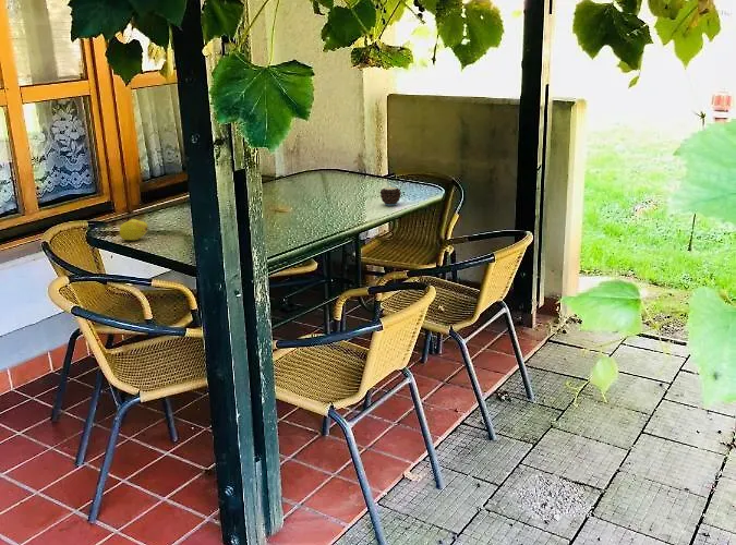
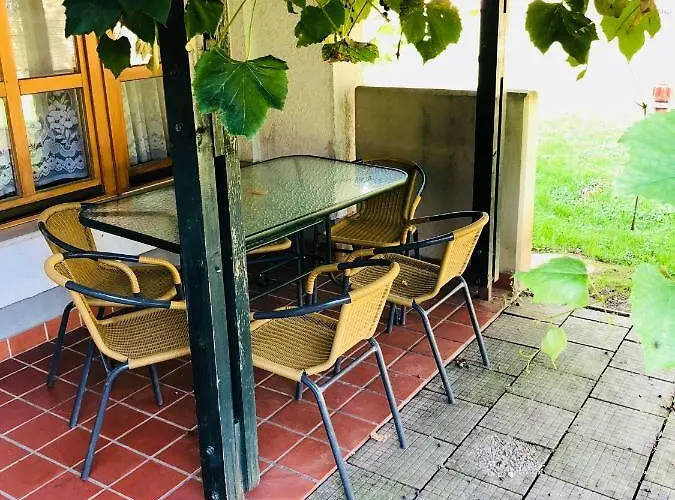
- candle (390, 194)
- fruit (134, 229)
